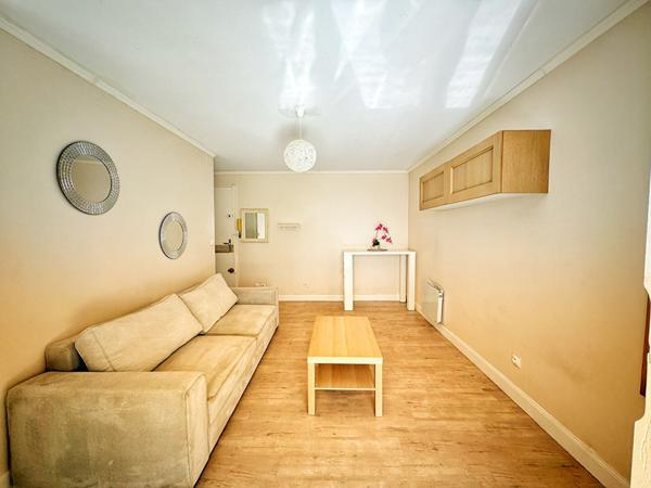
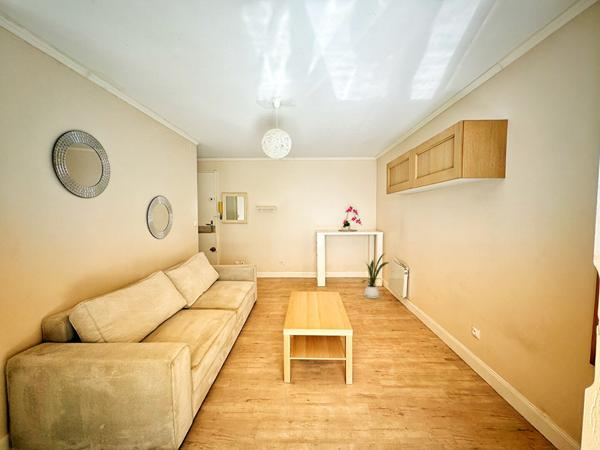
+ house plant (373, 275)
